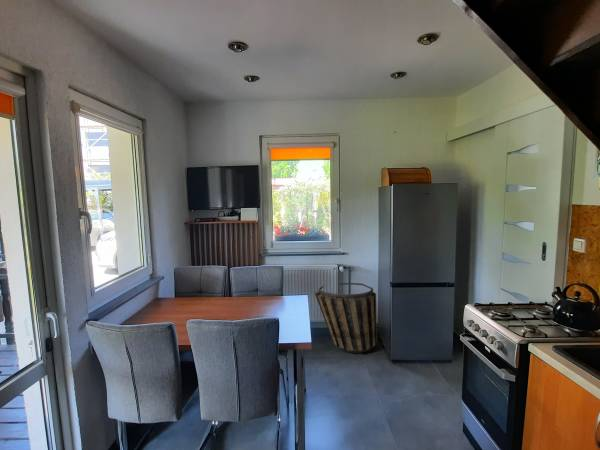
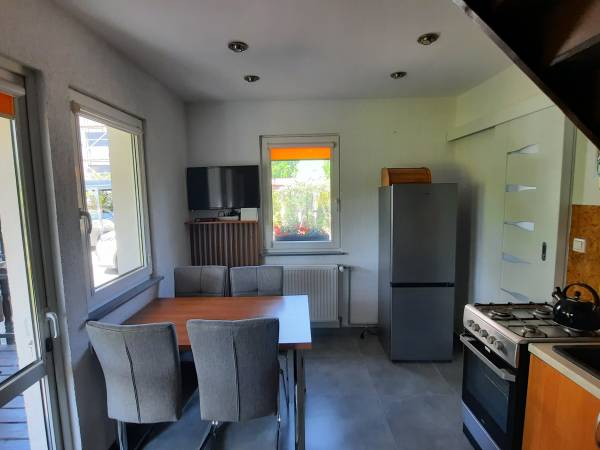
- basket (345, 316)
